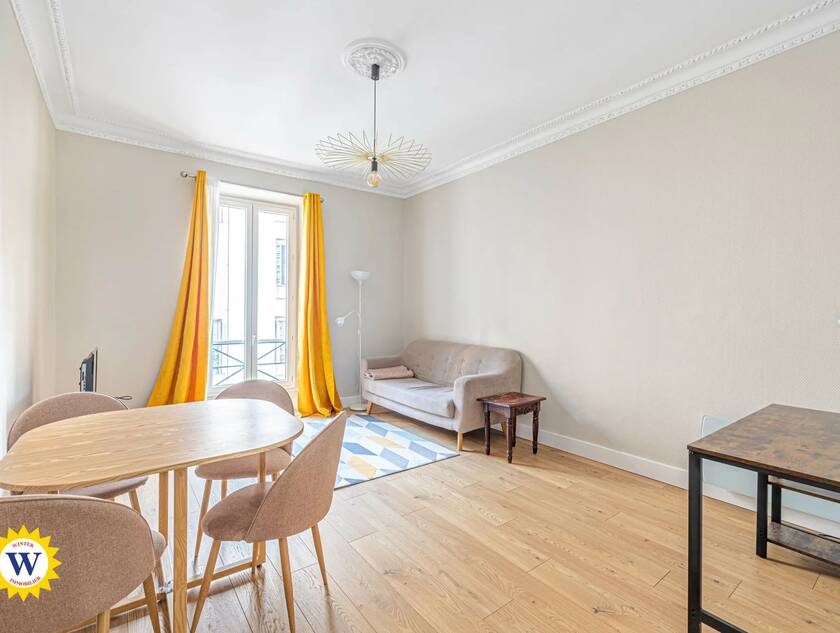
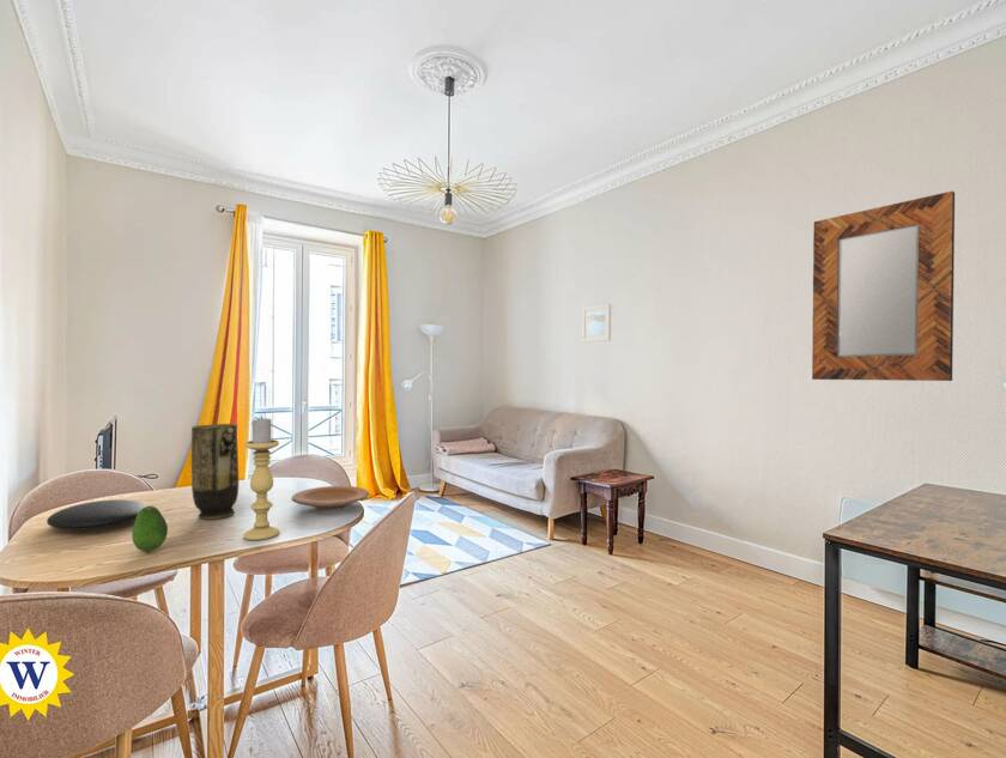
+ fruit (150, 528)
+ vase (216, 469)
+ home mirror (877, 293)
+ plate (99, 514)
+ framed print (595, 323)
+ plate (331, 499)
+ candle holder (261, 475)
